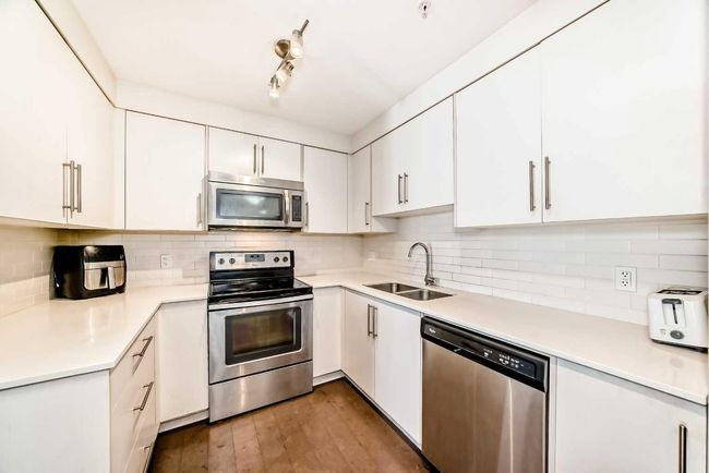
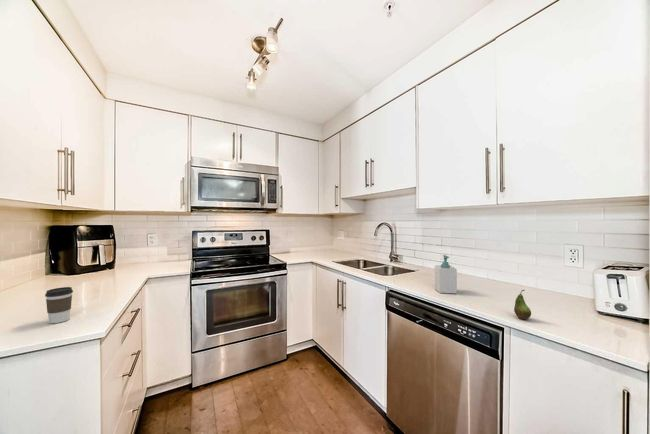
+ soap bottle (445, 273)
+ coffee cup (59, 304)
+ fruit (522, 303)
